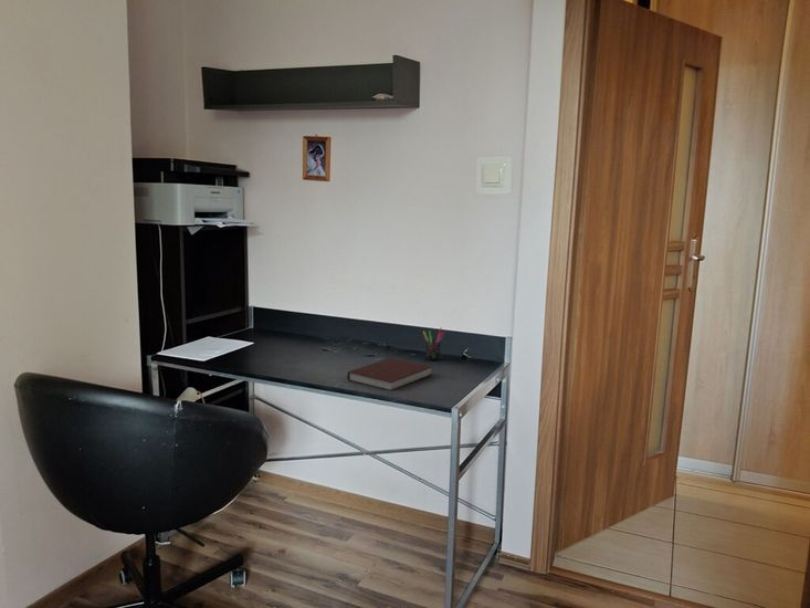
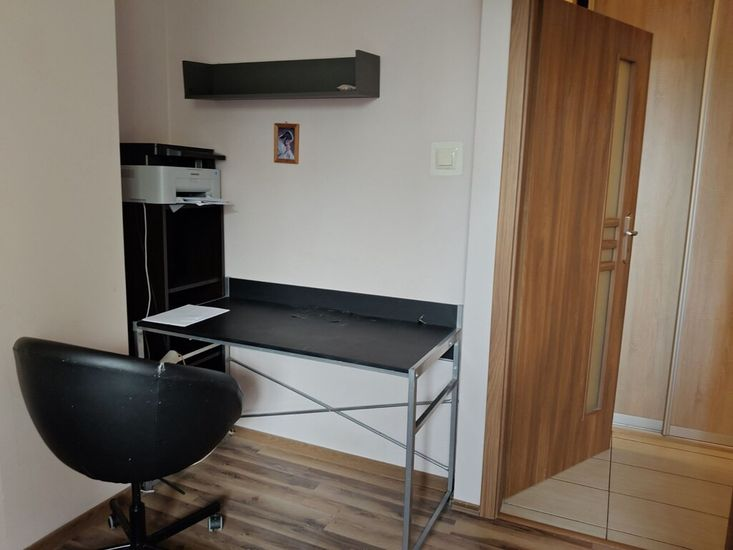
- pen holder (433, 343)
- notebook (390, 373)
